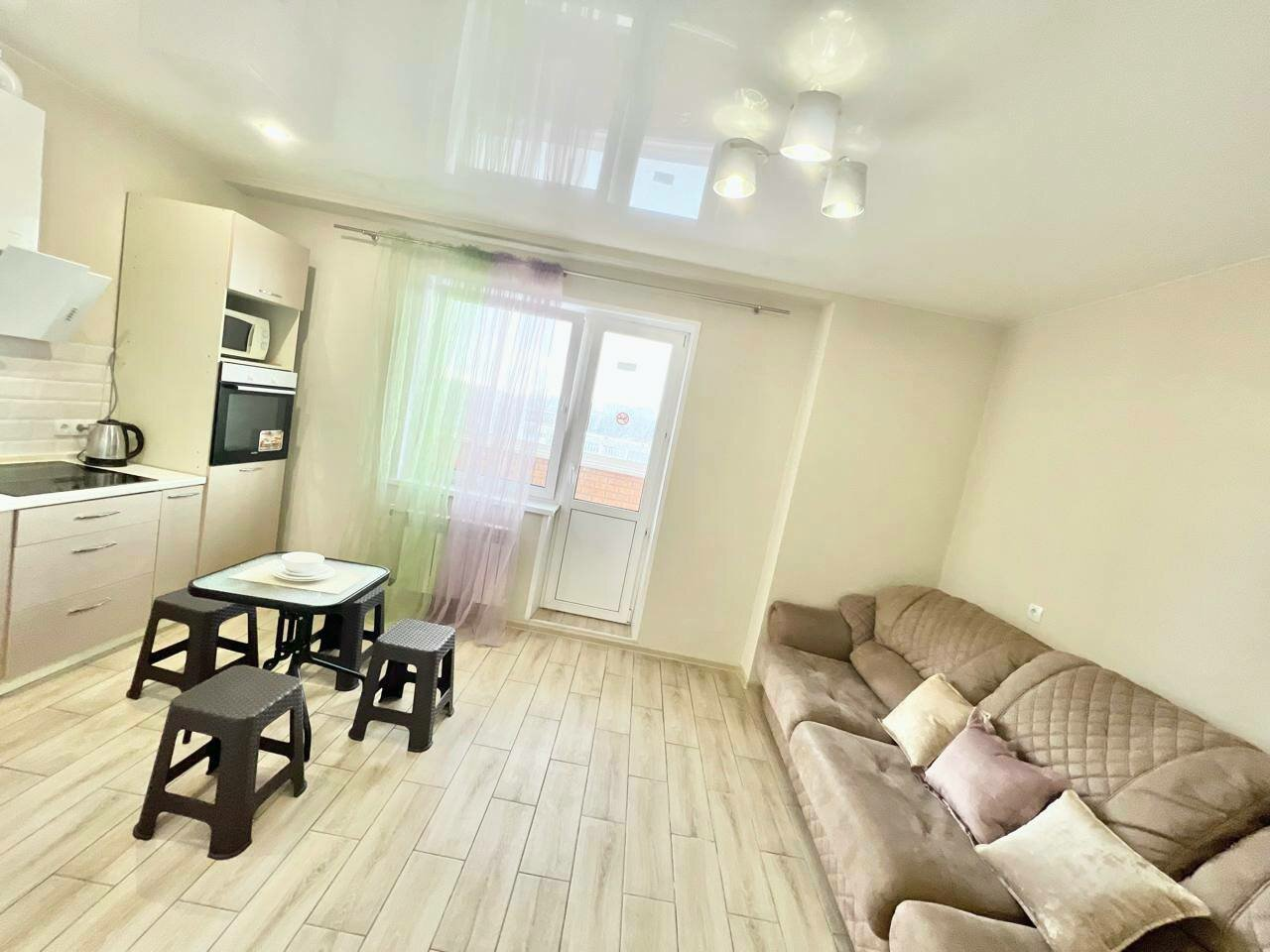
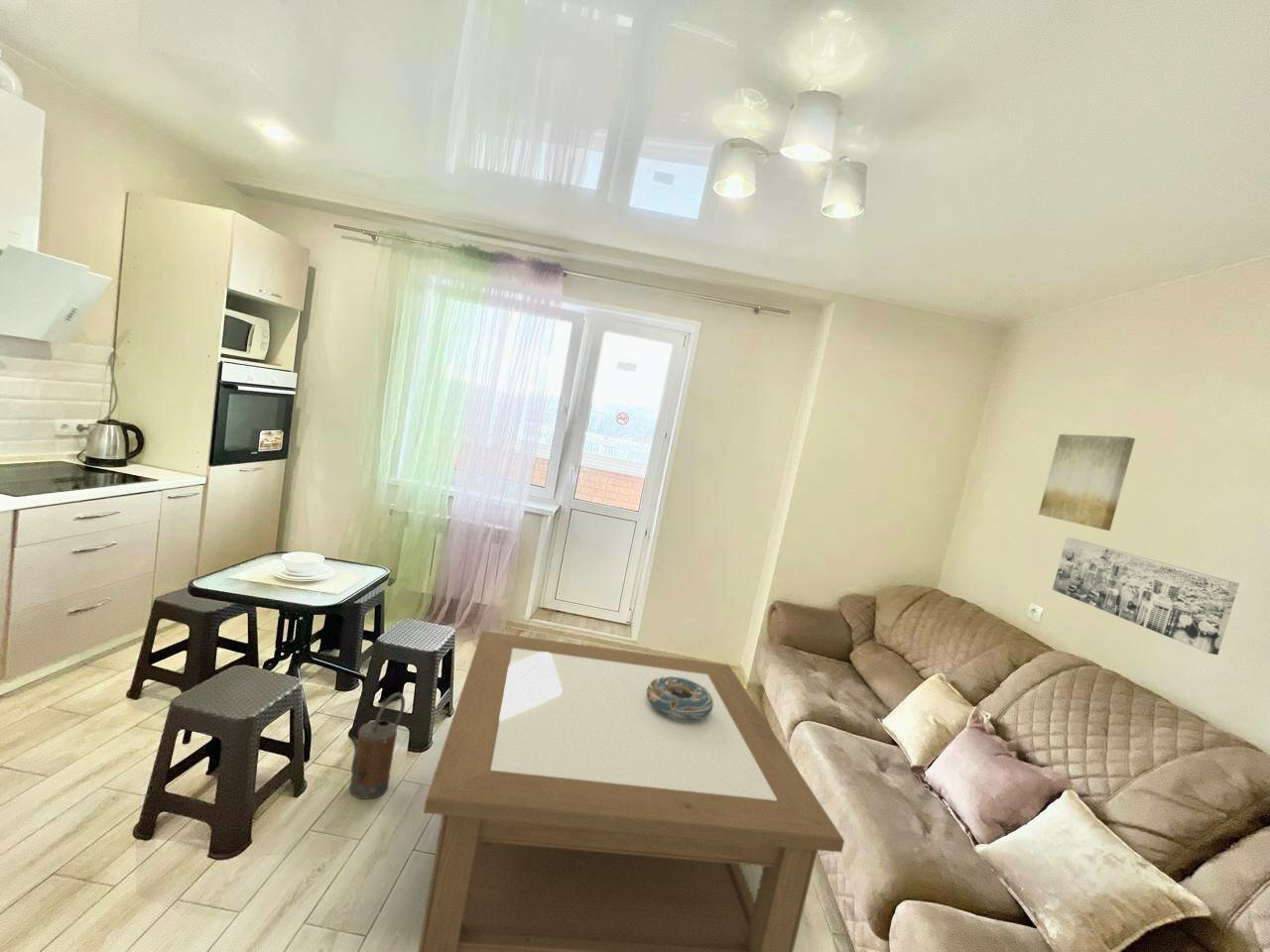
+ decorative bowl (680, 697)
+ watering can (375, 745)
+ wall art (1130, 587)
+ wall art (1082, 479)
+ coffee table (607, 788)
